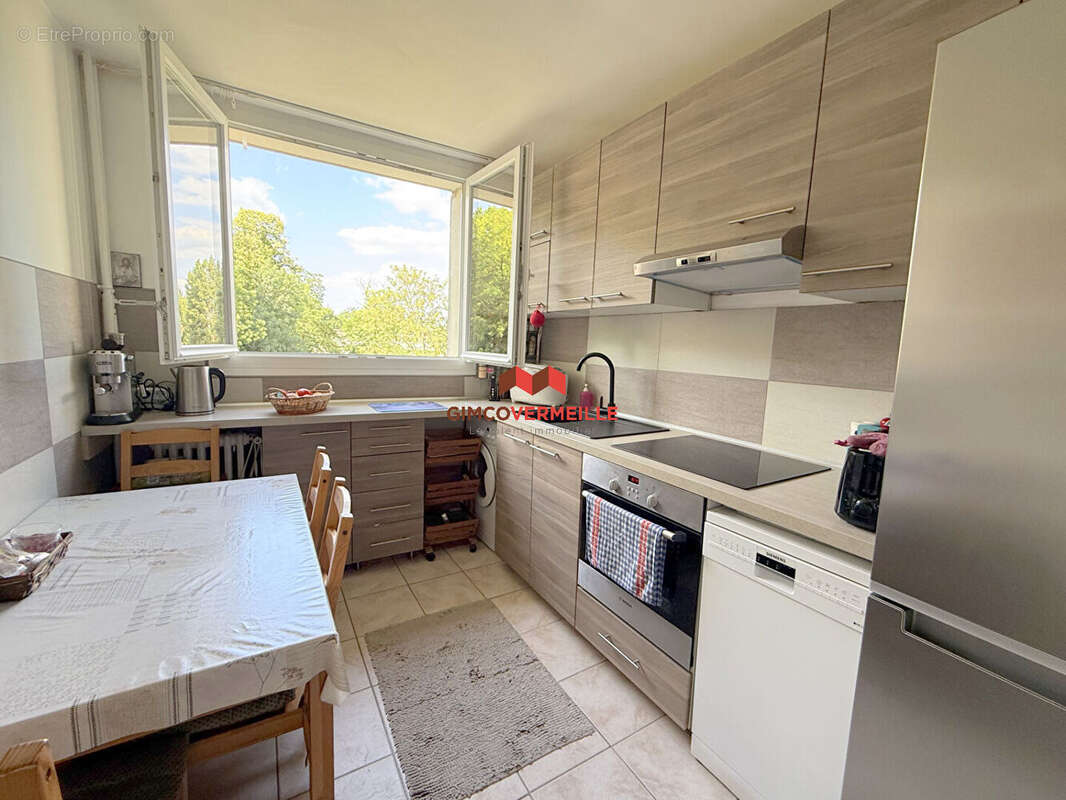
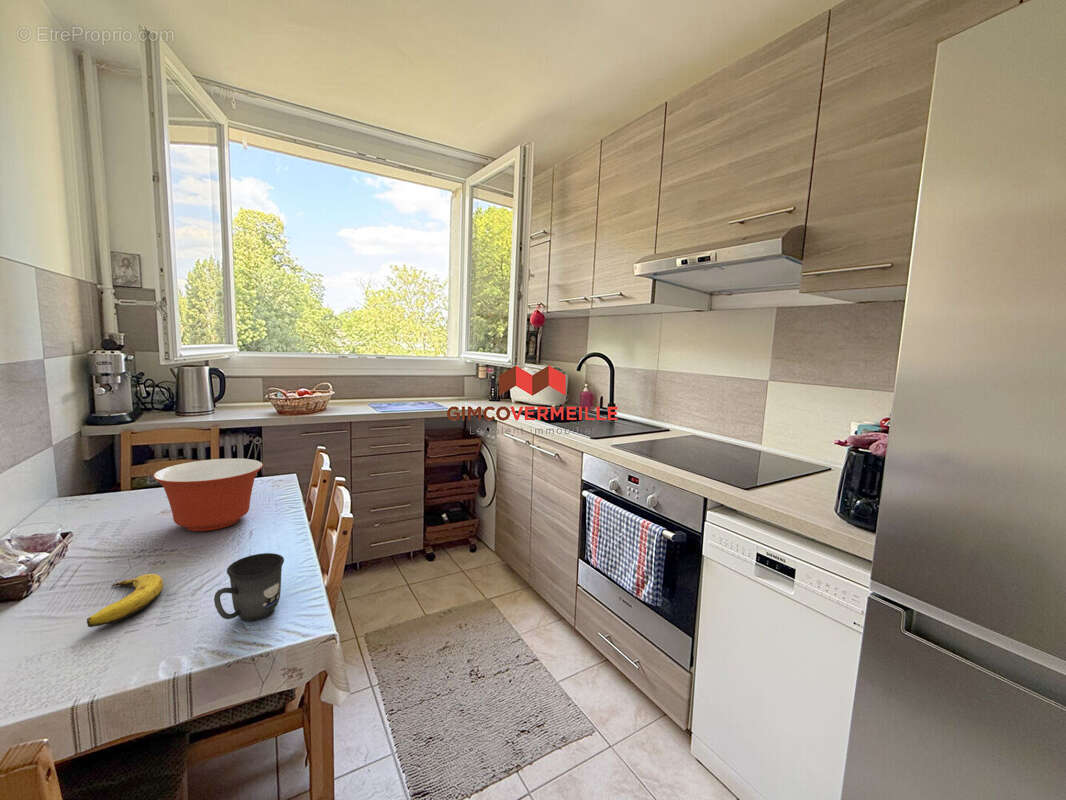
+ banana (131, 593)
+ mug (248, 592)
+ mixing bowl (212, 495)
